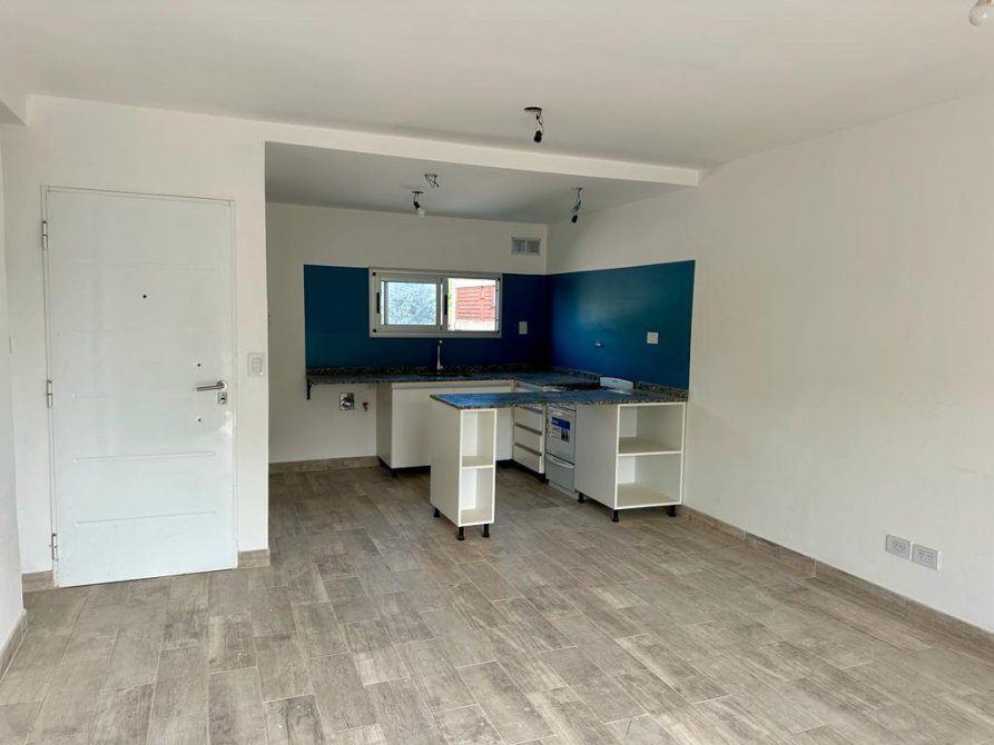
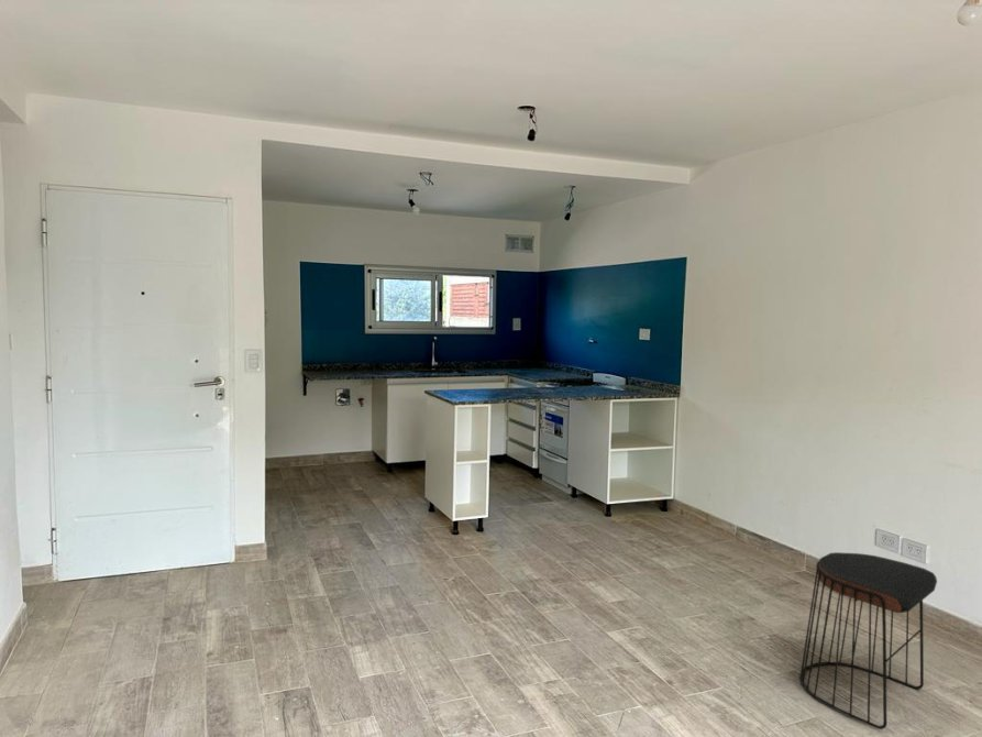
+ stool (858, 628)
